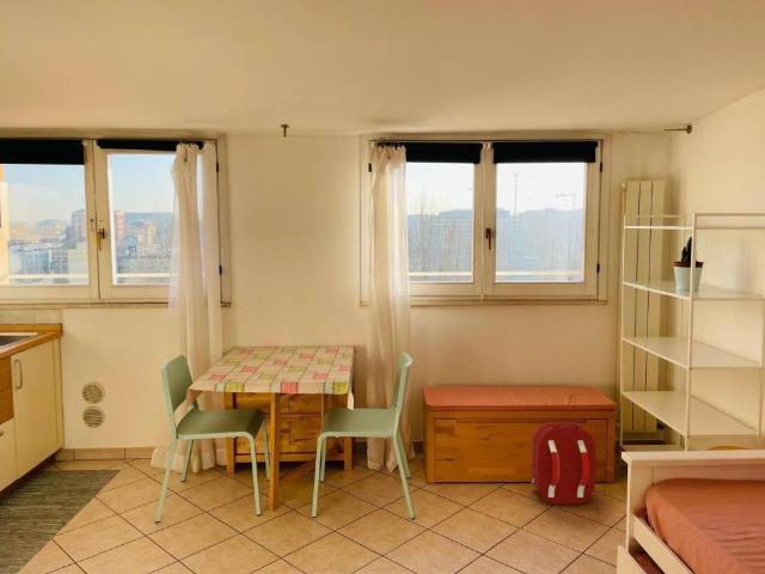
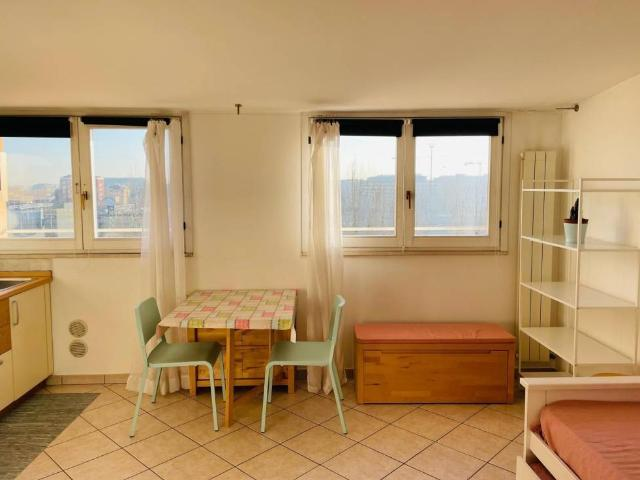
- backpack (562, 460)
